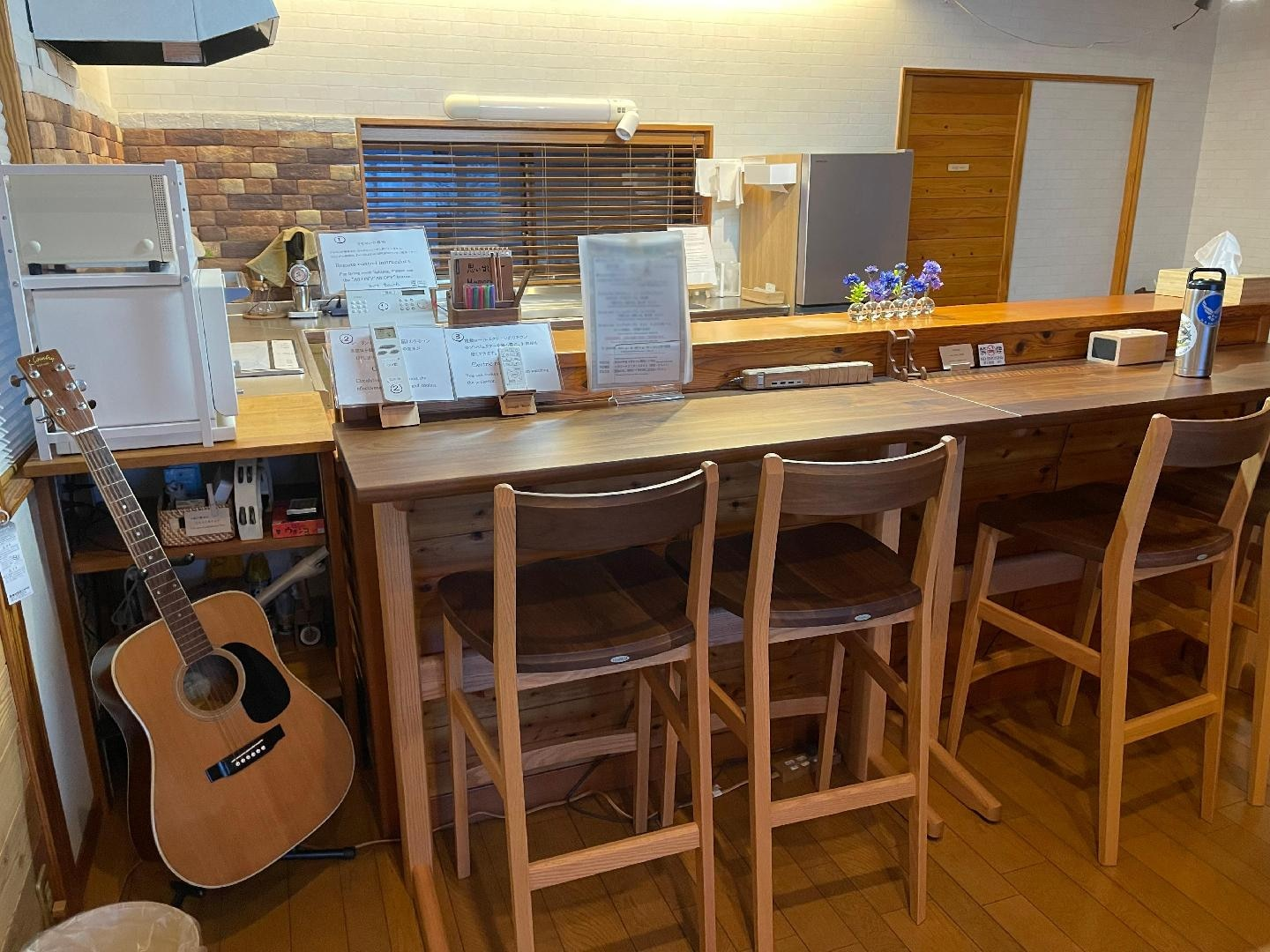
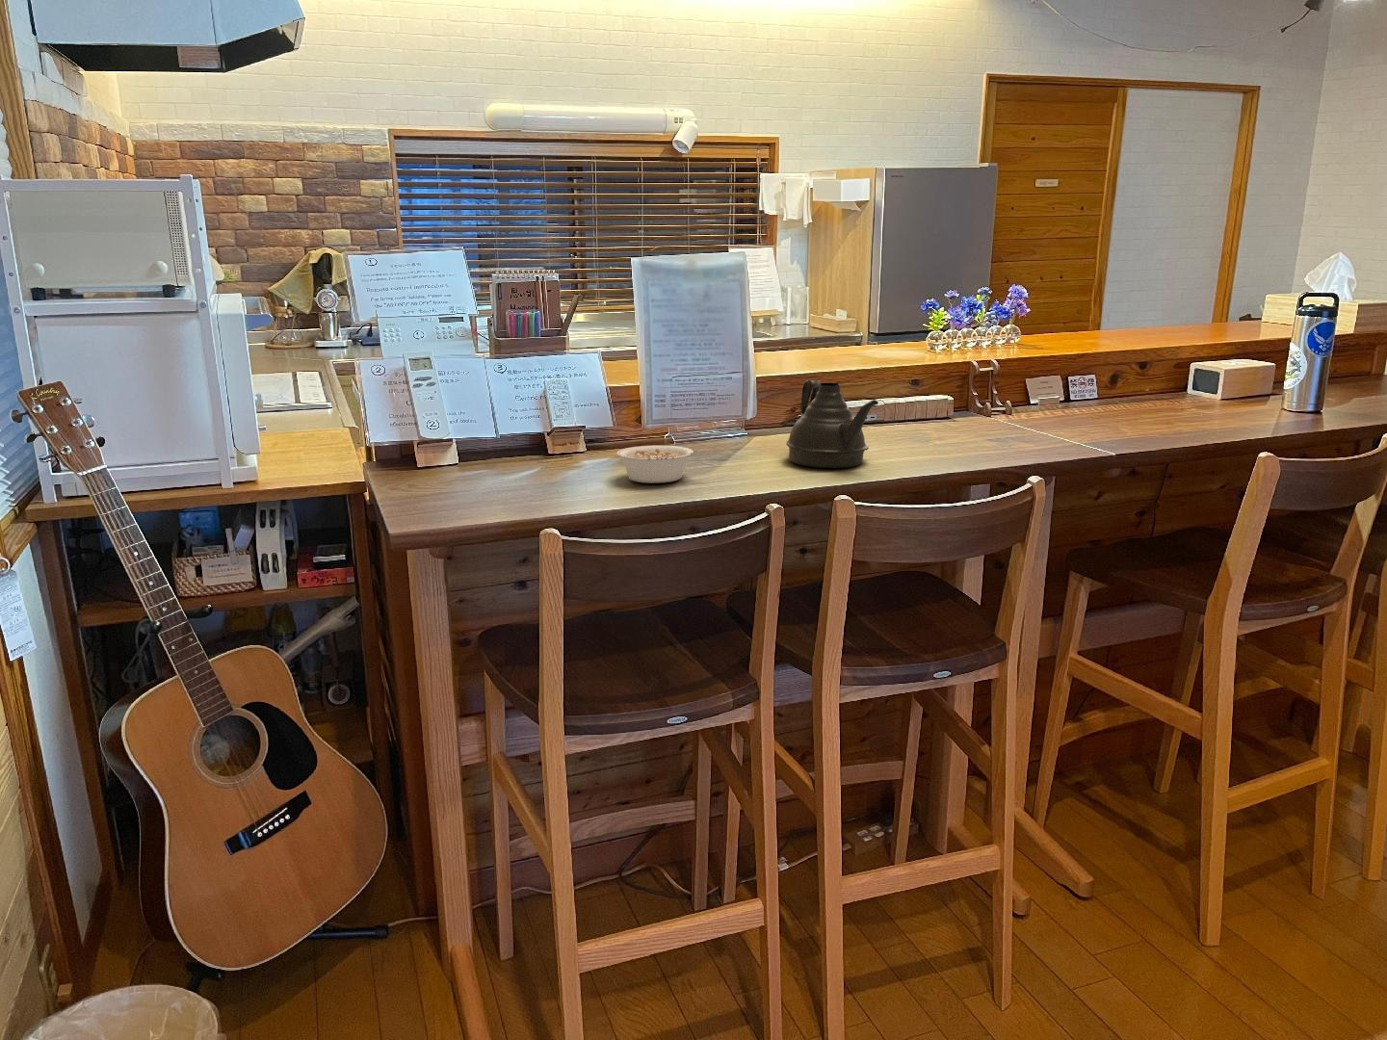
+ legume (657, 461)
+ teapot (835, 425)
